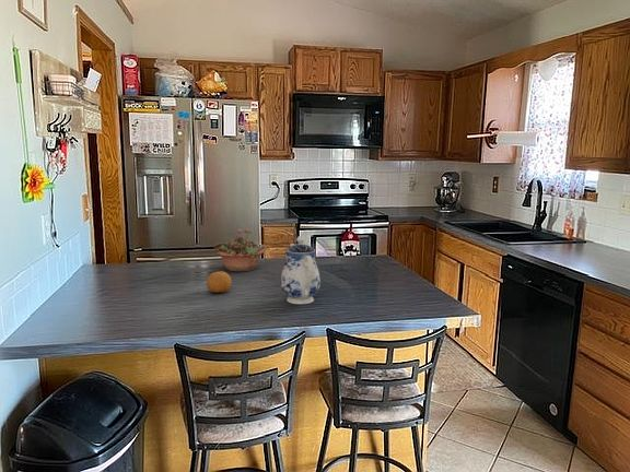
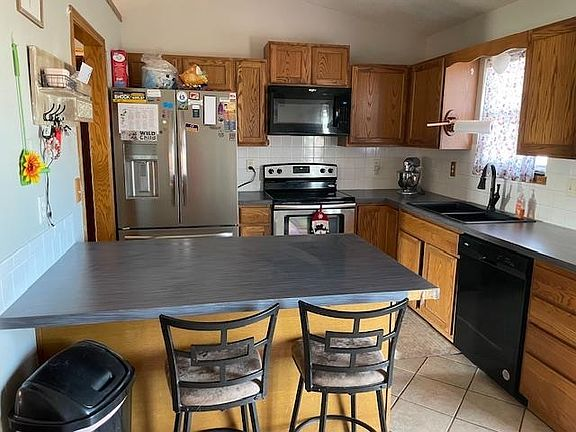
- succulent planter (243, 249)
- teapot (300, 268)
- fruit (219, 282)
